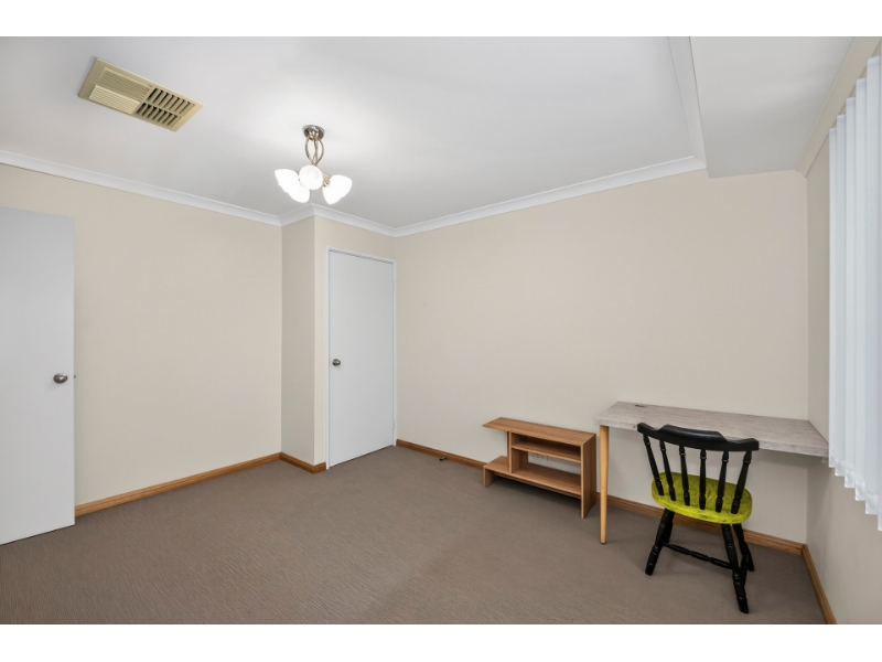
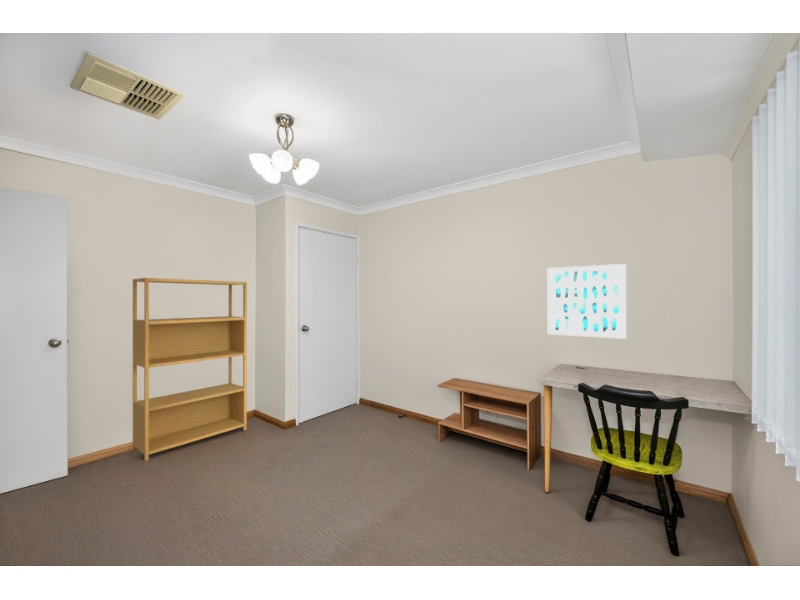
+ bookshelf (193, 360)
+ wall art (584, 301)
